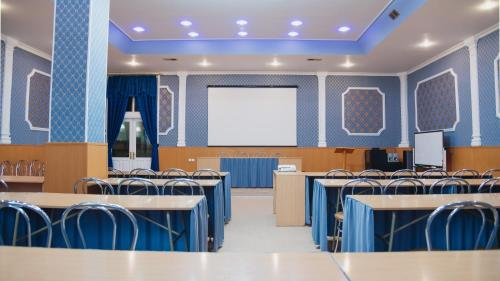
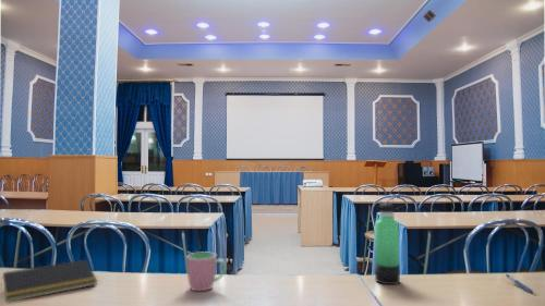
+ cup (206, 271)
+ notepad (50, 278)
+ pen (518, 283)
+ thermos bottle (387, 237)
